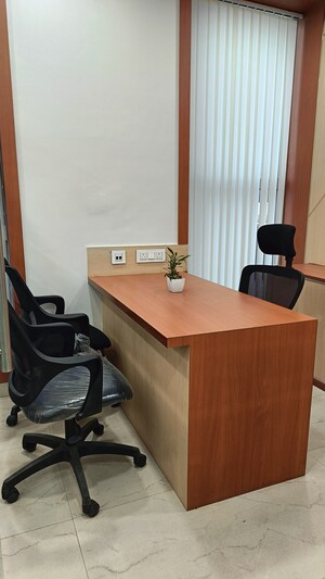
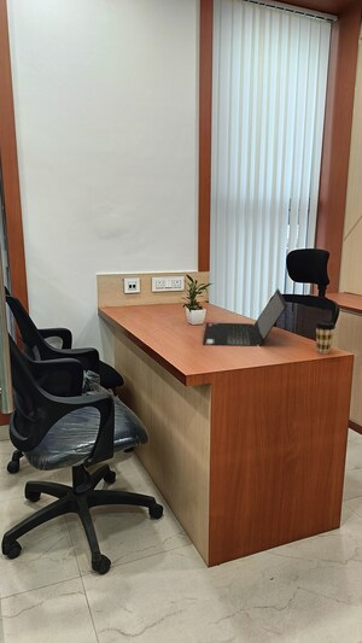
+ coffee cup (323, 337)
+ laptop computer (243, 323)
